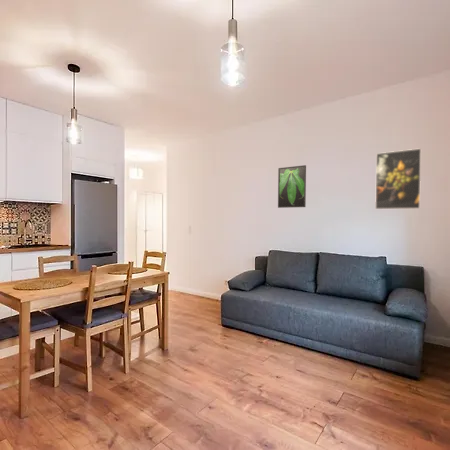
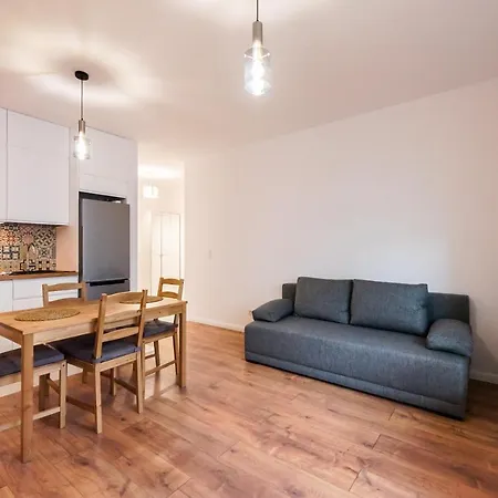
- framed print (291, 187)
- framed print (397, 180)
